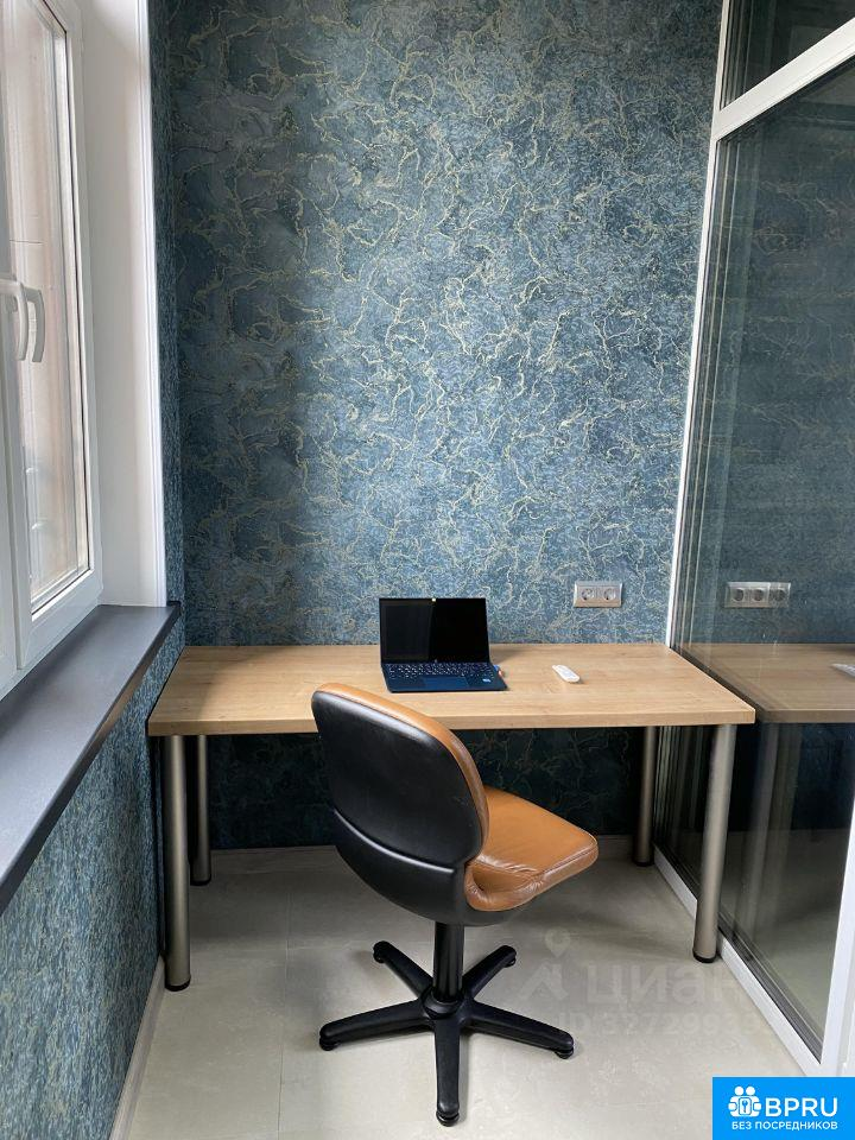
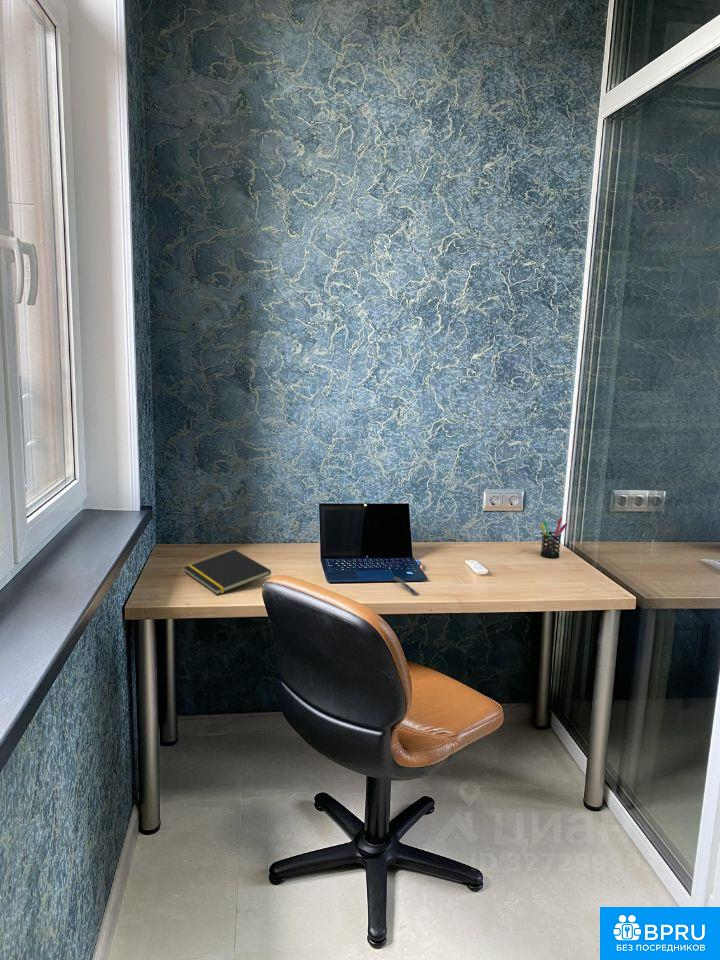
+ pen (405, 585)
+ pen holder (551, 536)
+ notepad (226, 570)
